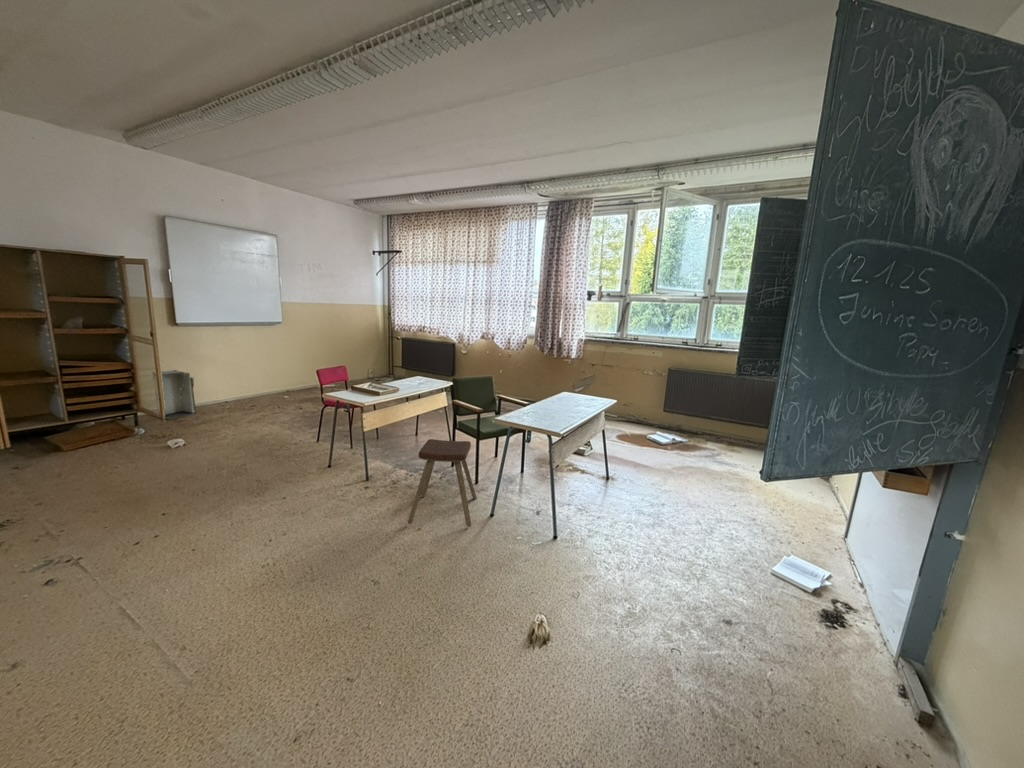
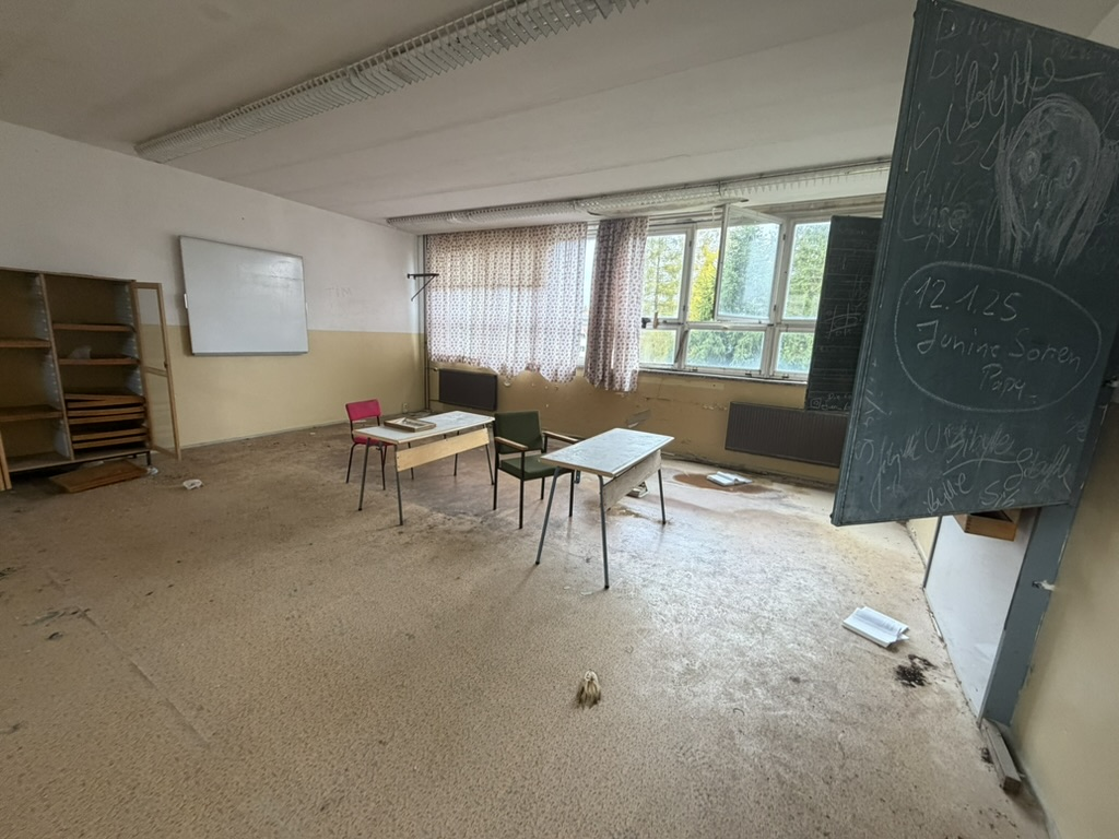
- cardboard box (176, 393)
- music stool (457, 478)
